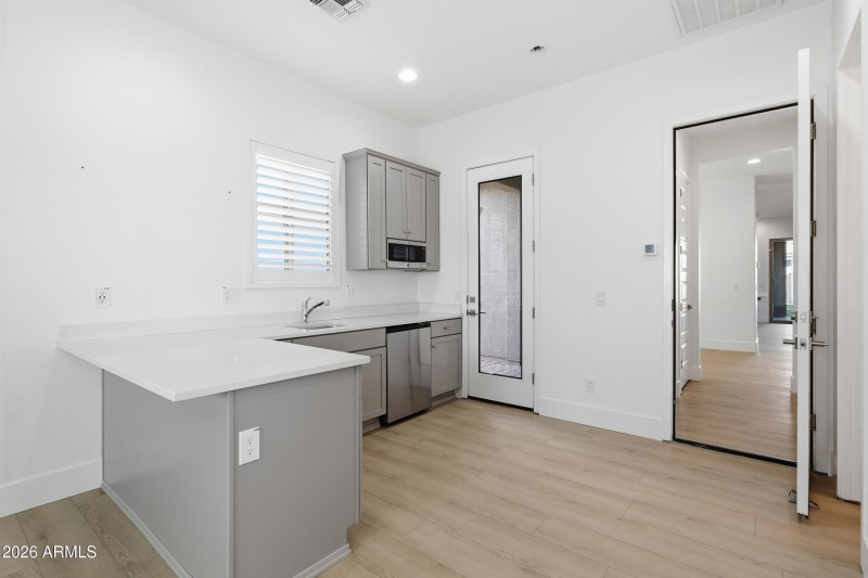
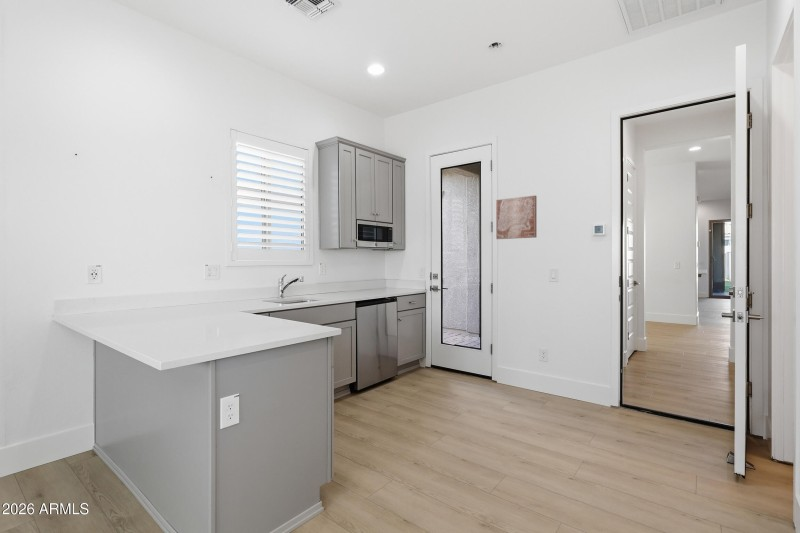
+ wall art (515, 218)
